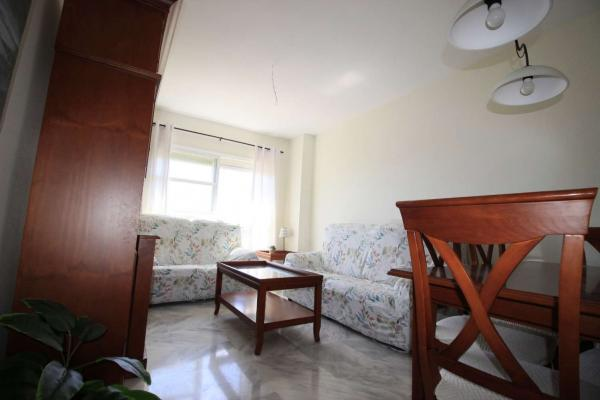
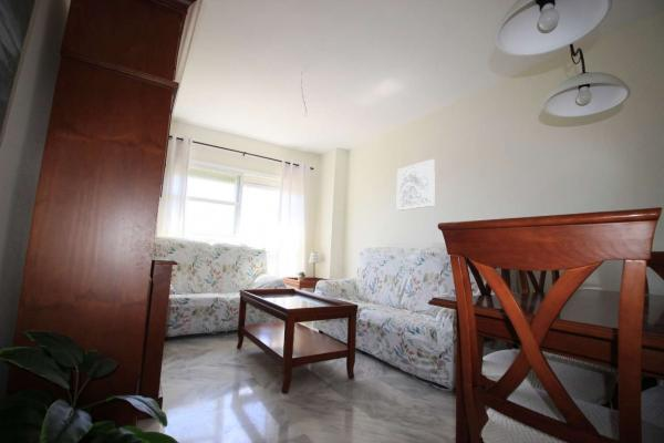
+ wall art (414, 186)
